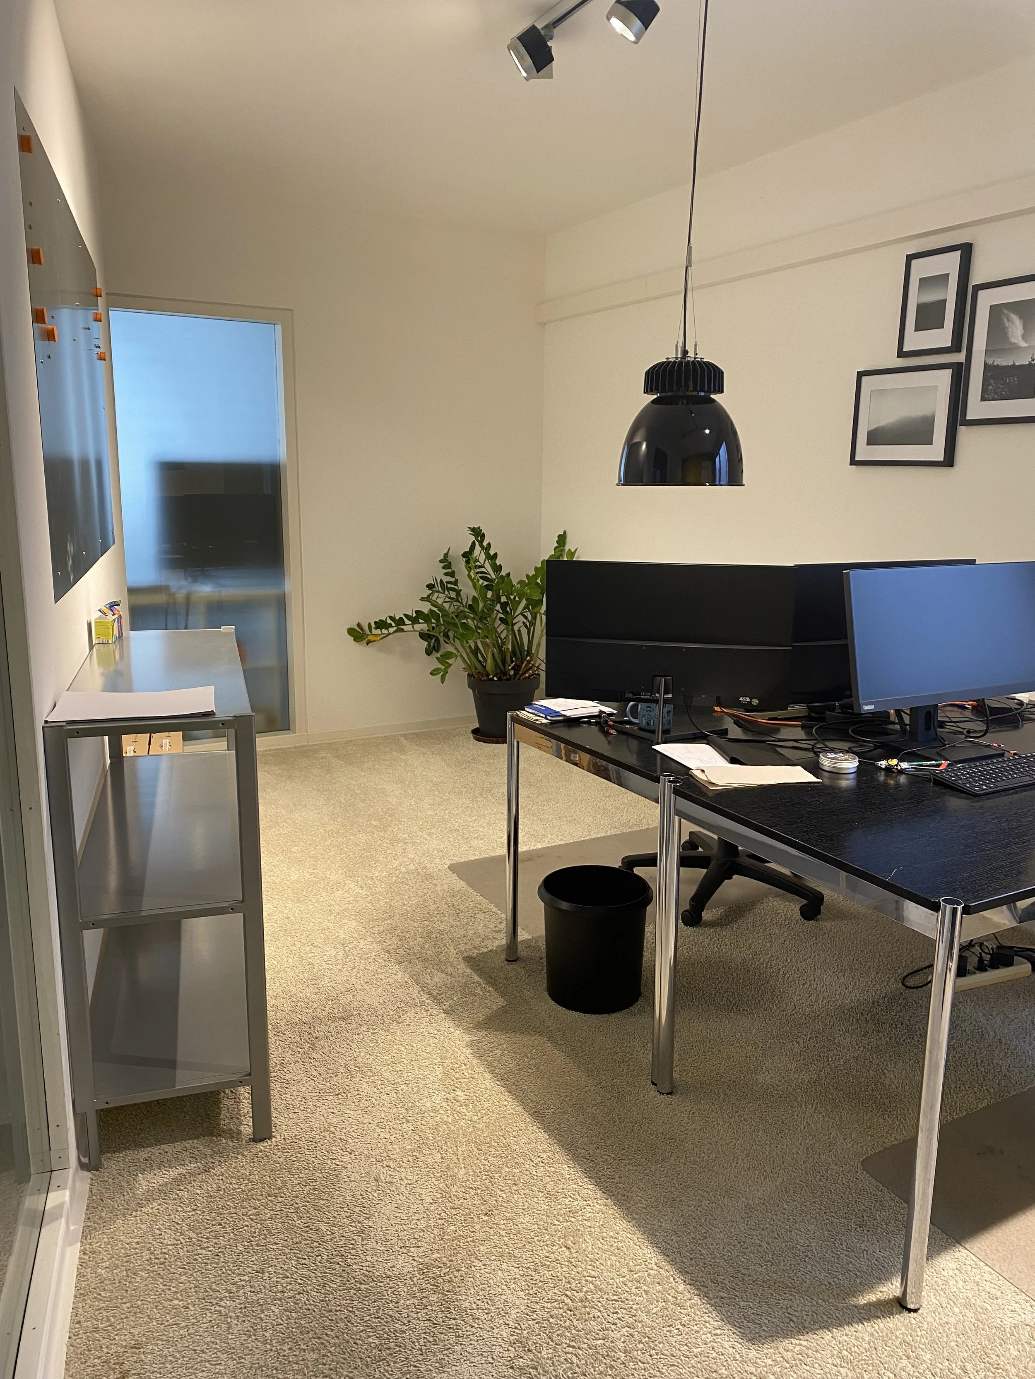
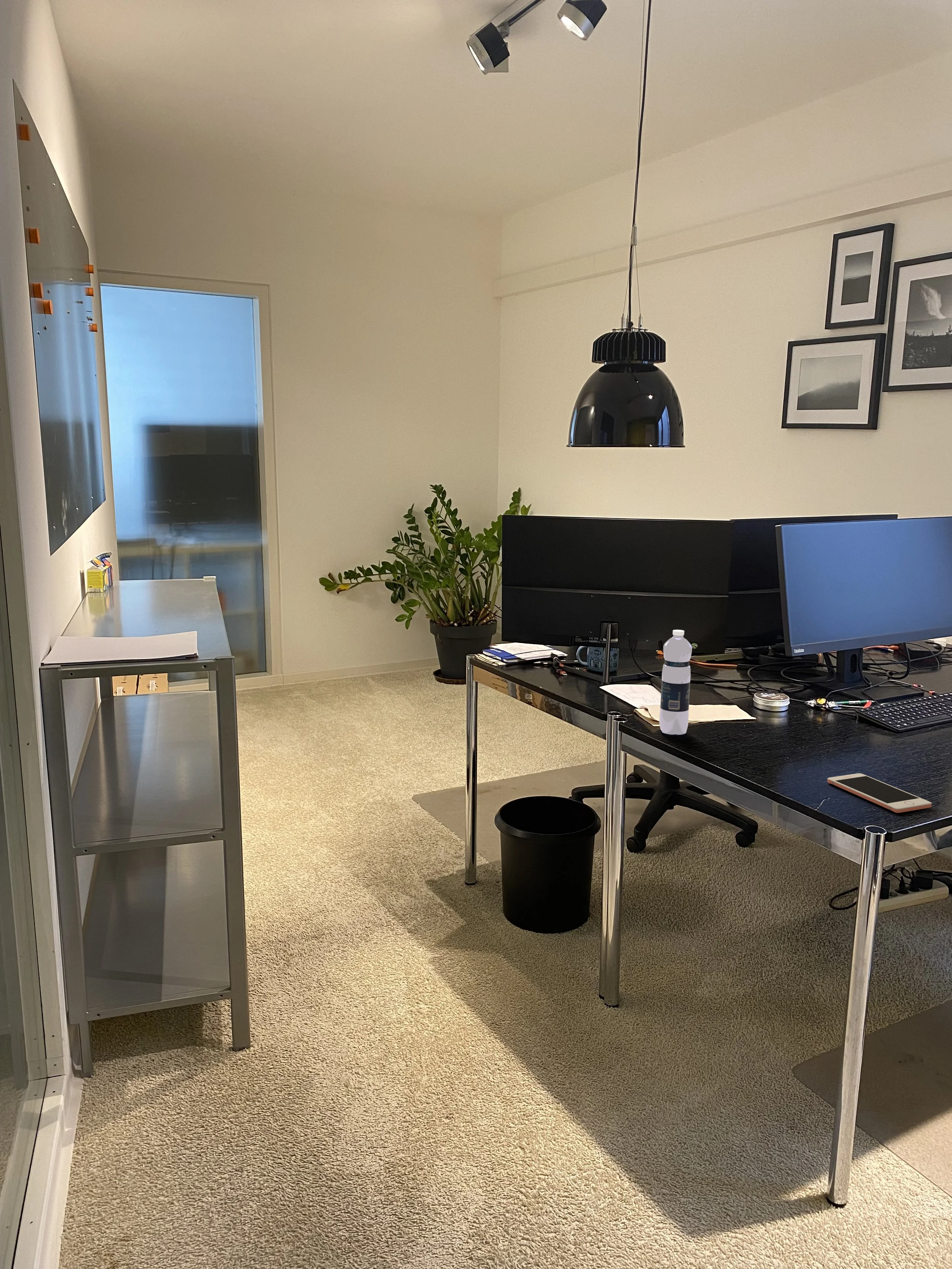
+ cell phone (877, 792)
+ water bottle (676, 682)
